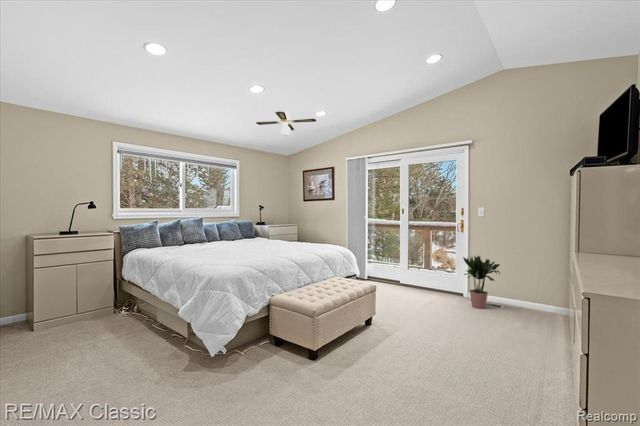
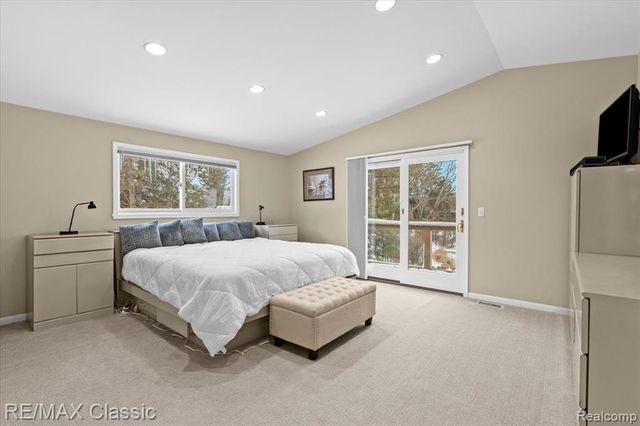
- potted plant (483, 280)
- ceiling fan (285, 124)
